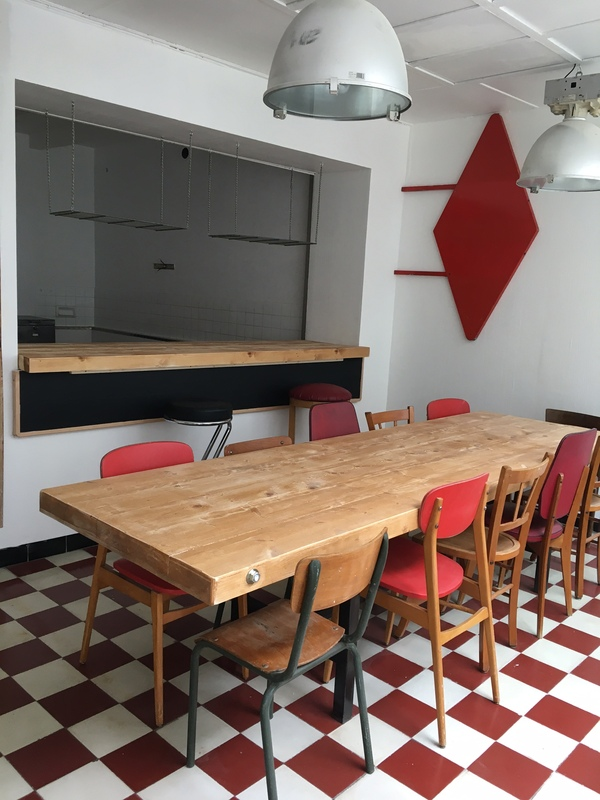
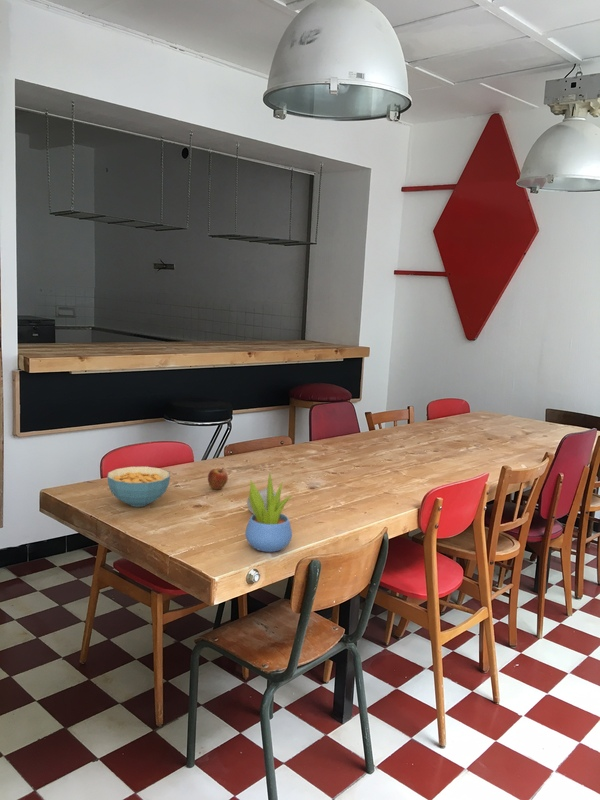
+ cup (265, 502)
+ succulent plant (269, 512)
+ fruit (217, 477)
+ cereal bowl (138, 489)
